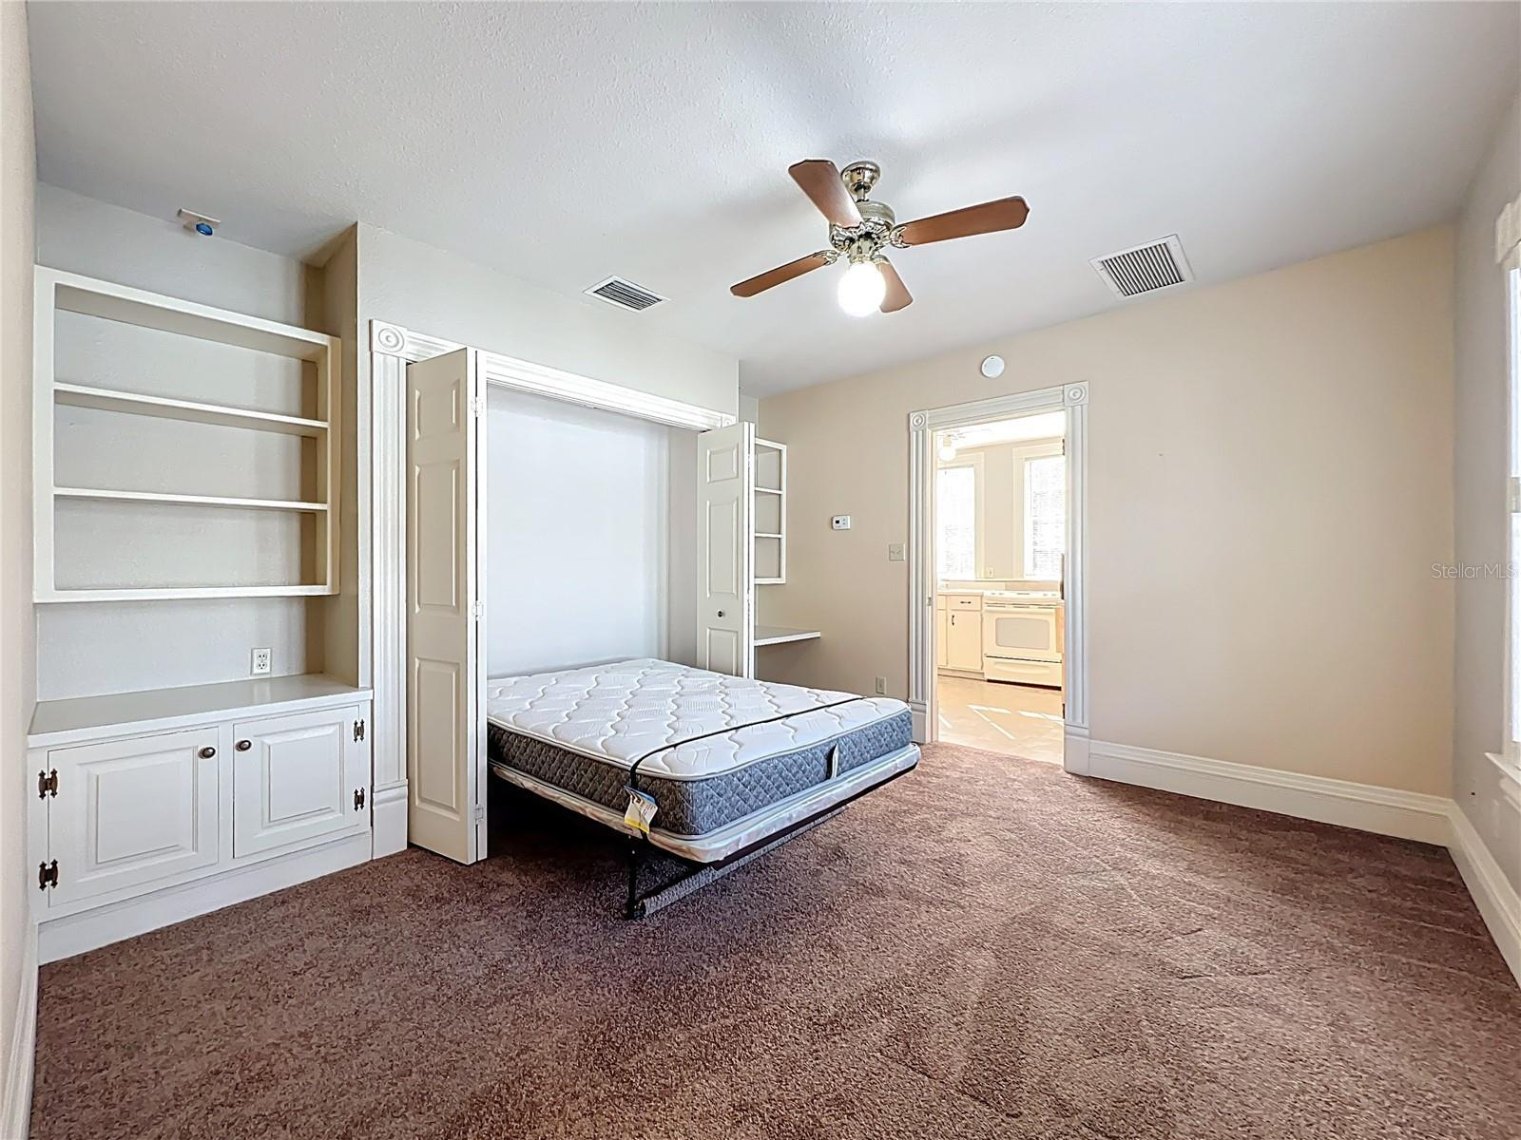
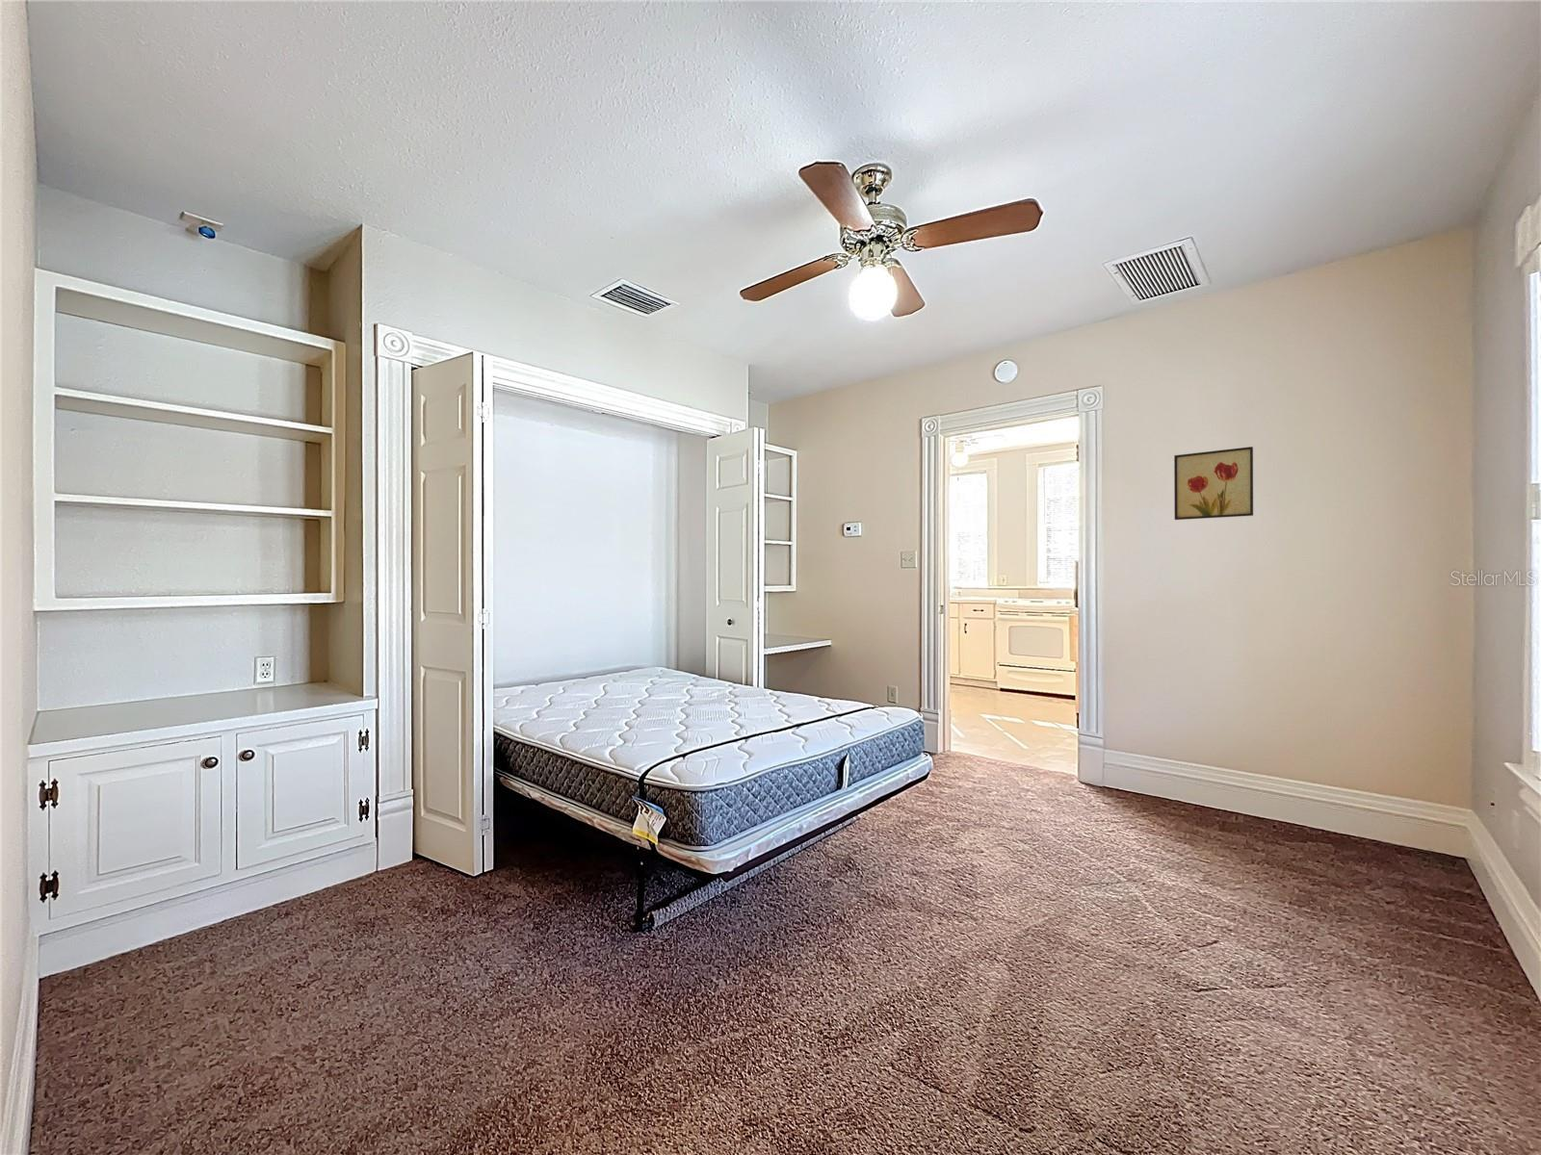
+ wall art (1212, 484)
